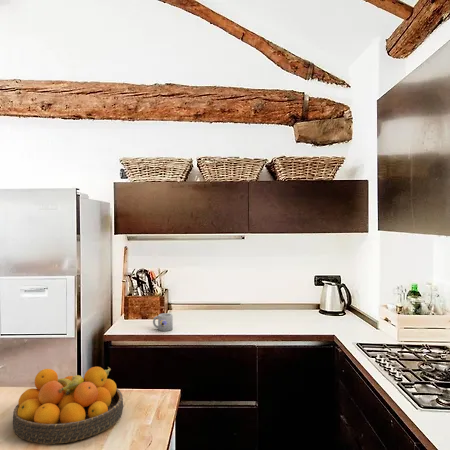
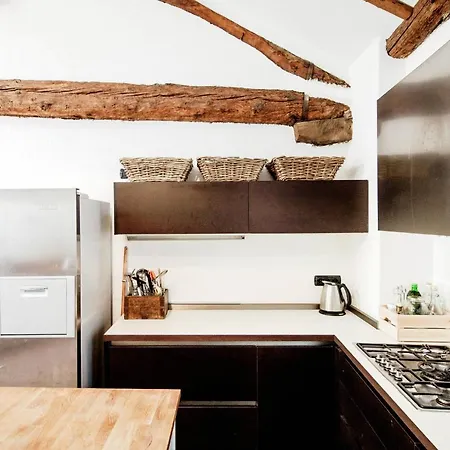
- mug (162, 321)
- fruit bowl (70, 394)
